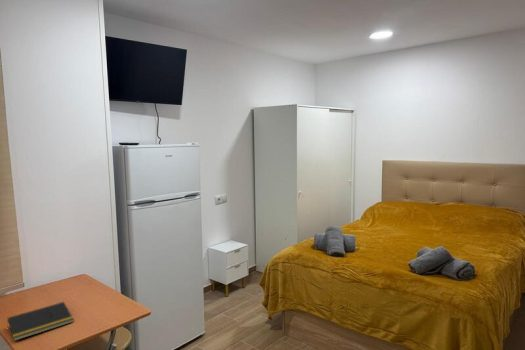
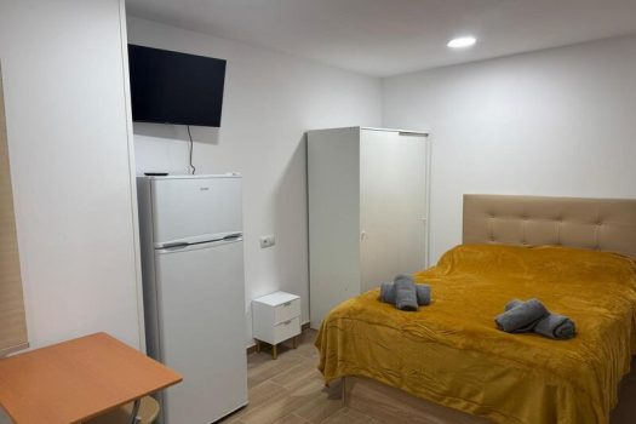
- notepad (41, 319)
